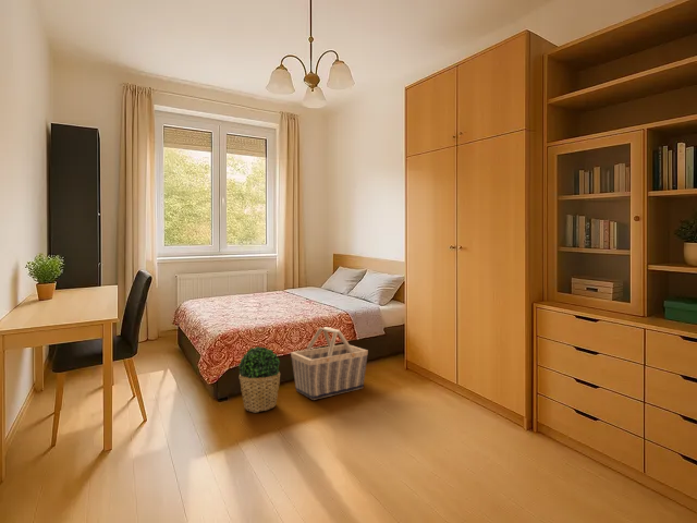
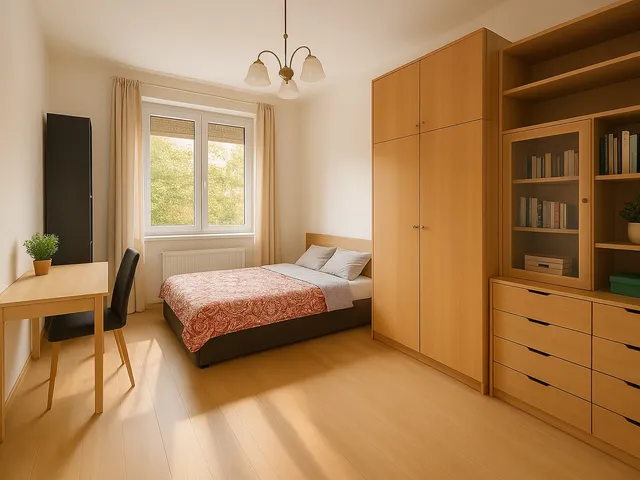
- potted plant (259, 377)
- basket (329, 358)
